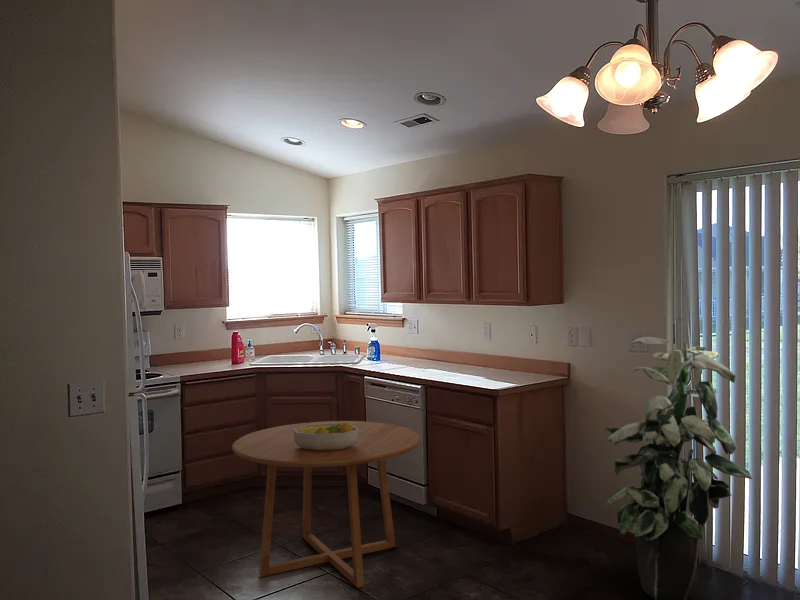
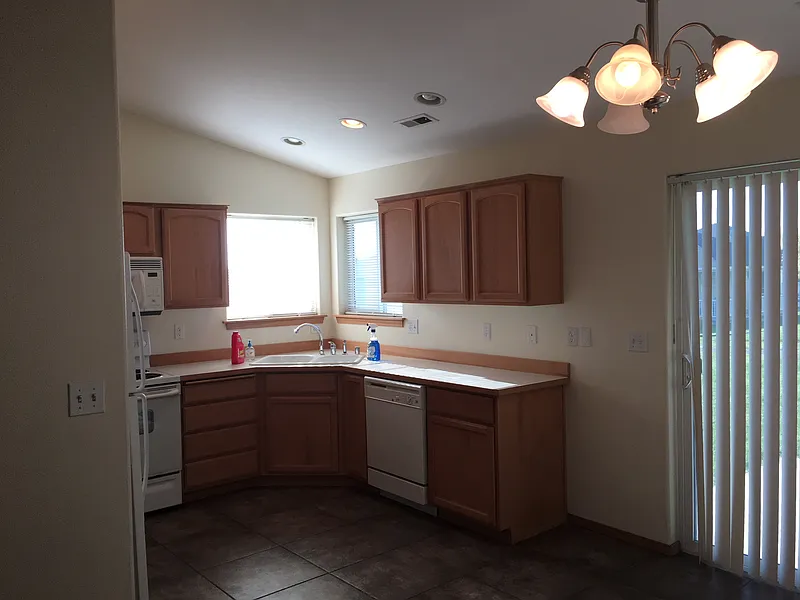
- indoor plant (667, 464)
- fruit bowl (325, 433)
- dining table (310, 499)
